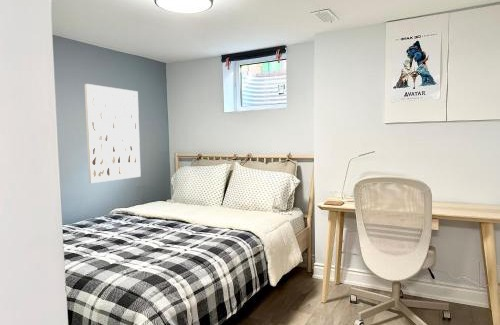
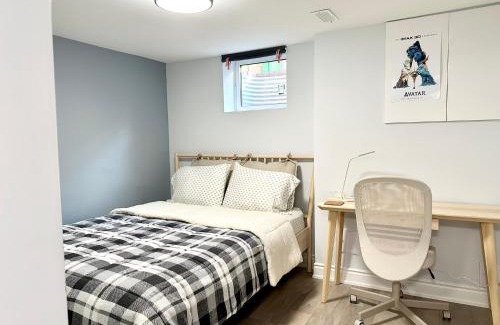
- wall art (114, 134)
